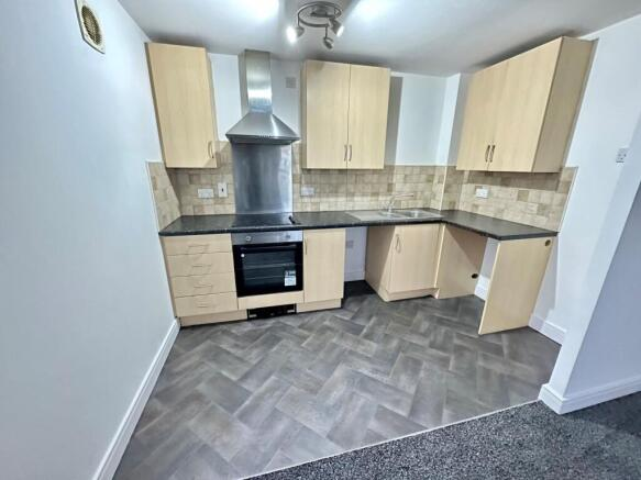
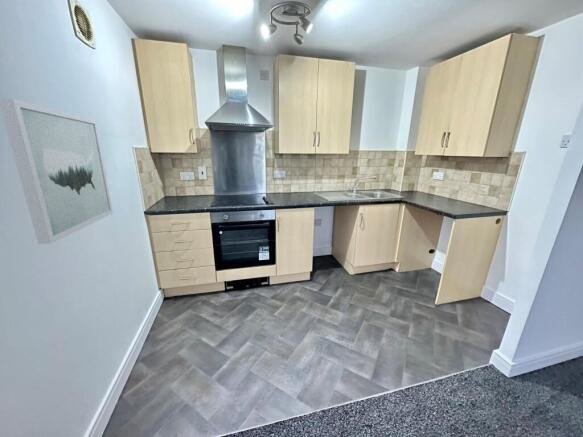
+ wall art (71, 172)
